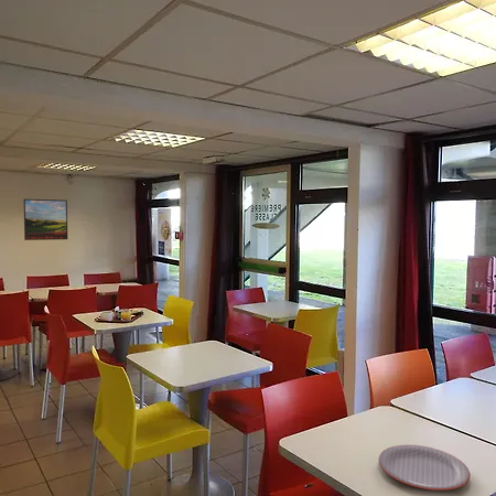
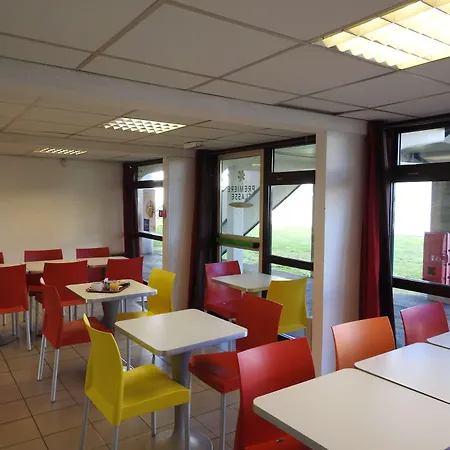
- plate (422, 467)
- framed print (45, 219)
